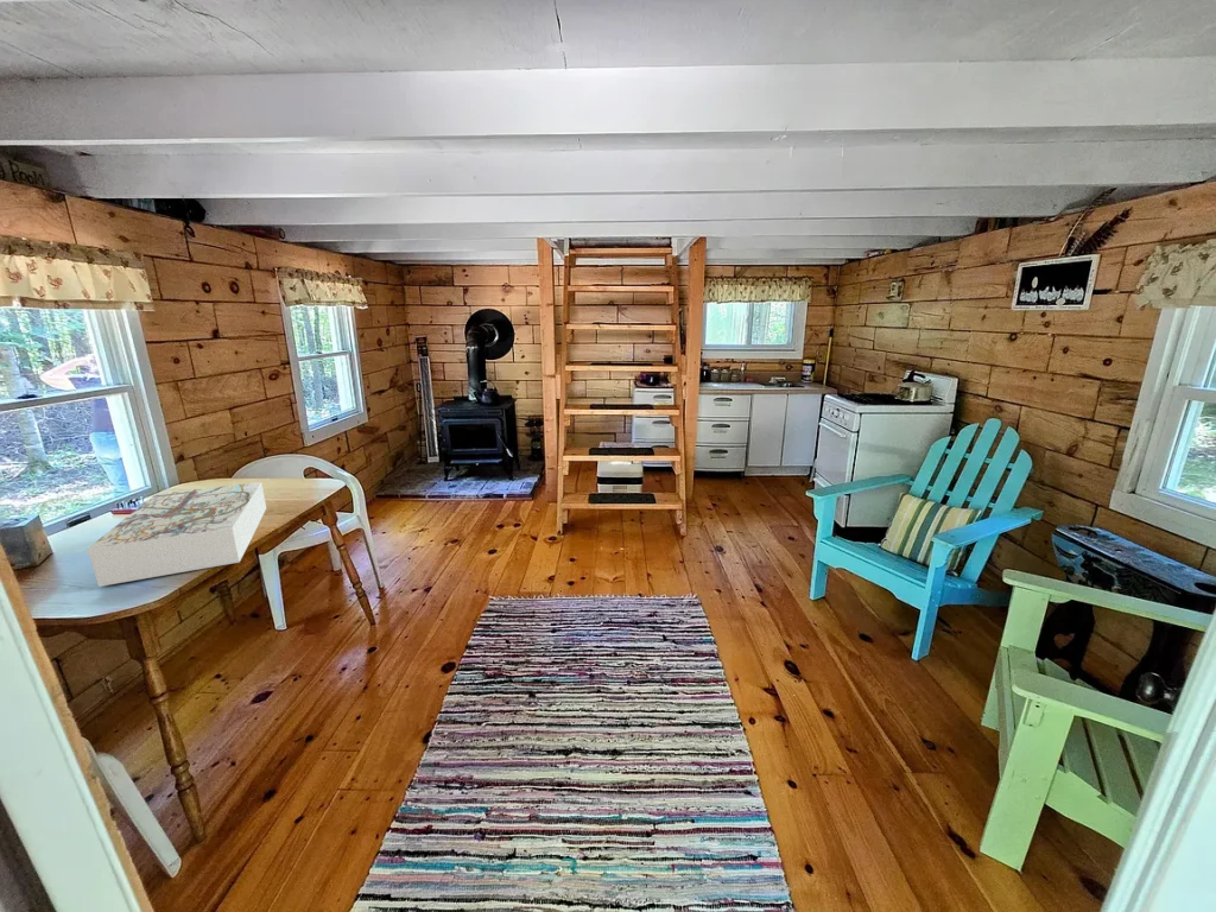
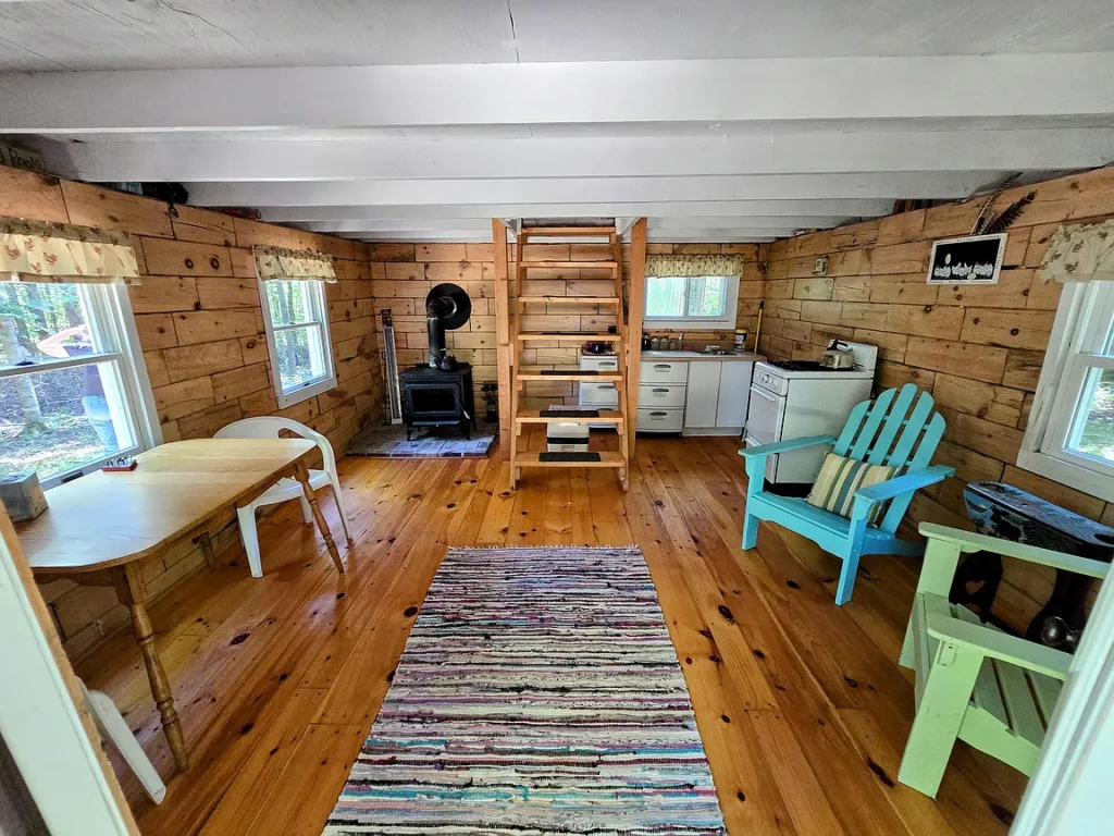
- board game (194, 525)
